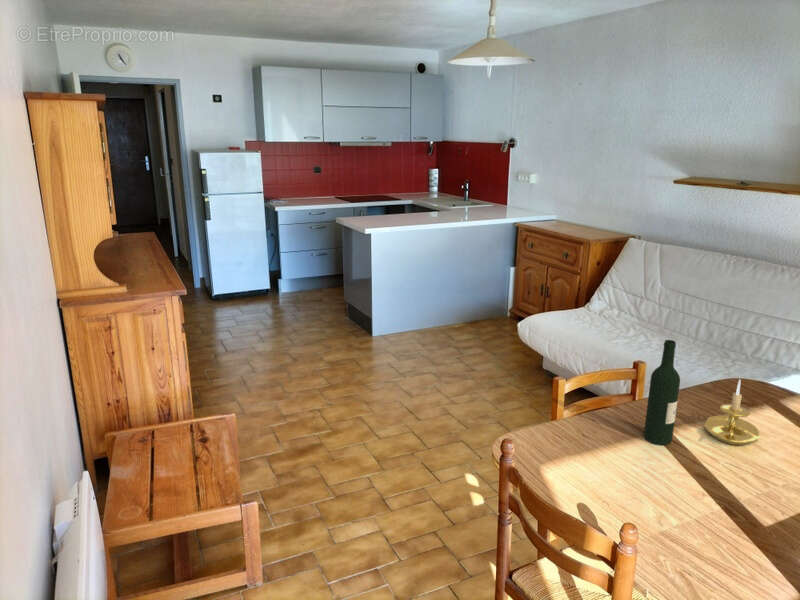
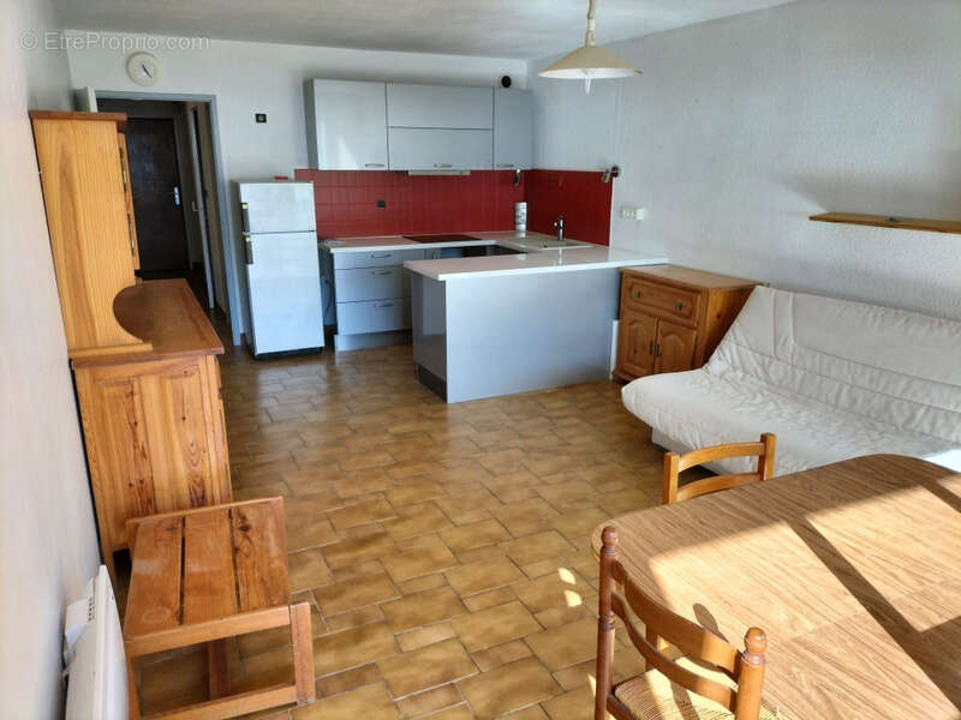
- candle holder (735, 408)
- wine bottle (663, 391)
